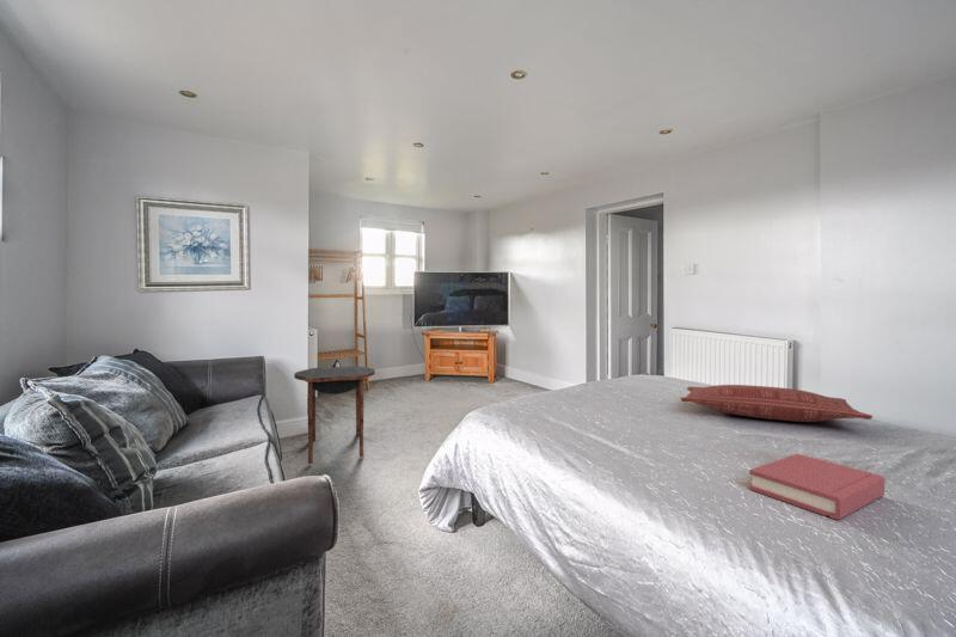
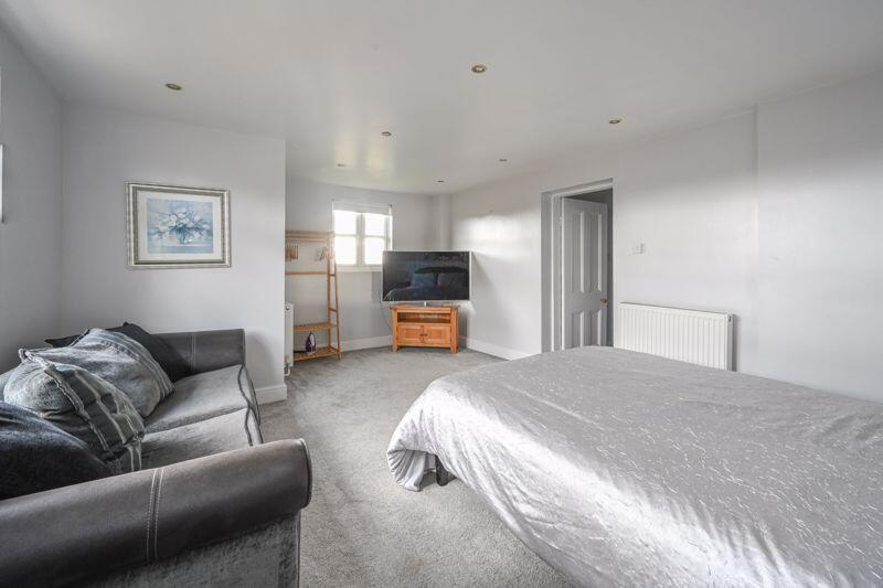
- hardback book (815, 482)
- side table (336, 393)
- pillow (762, 402)
